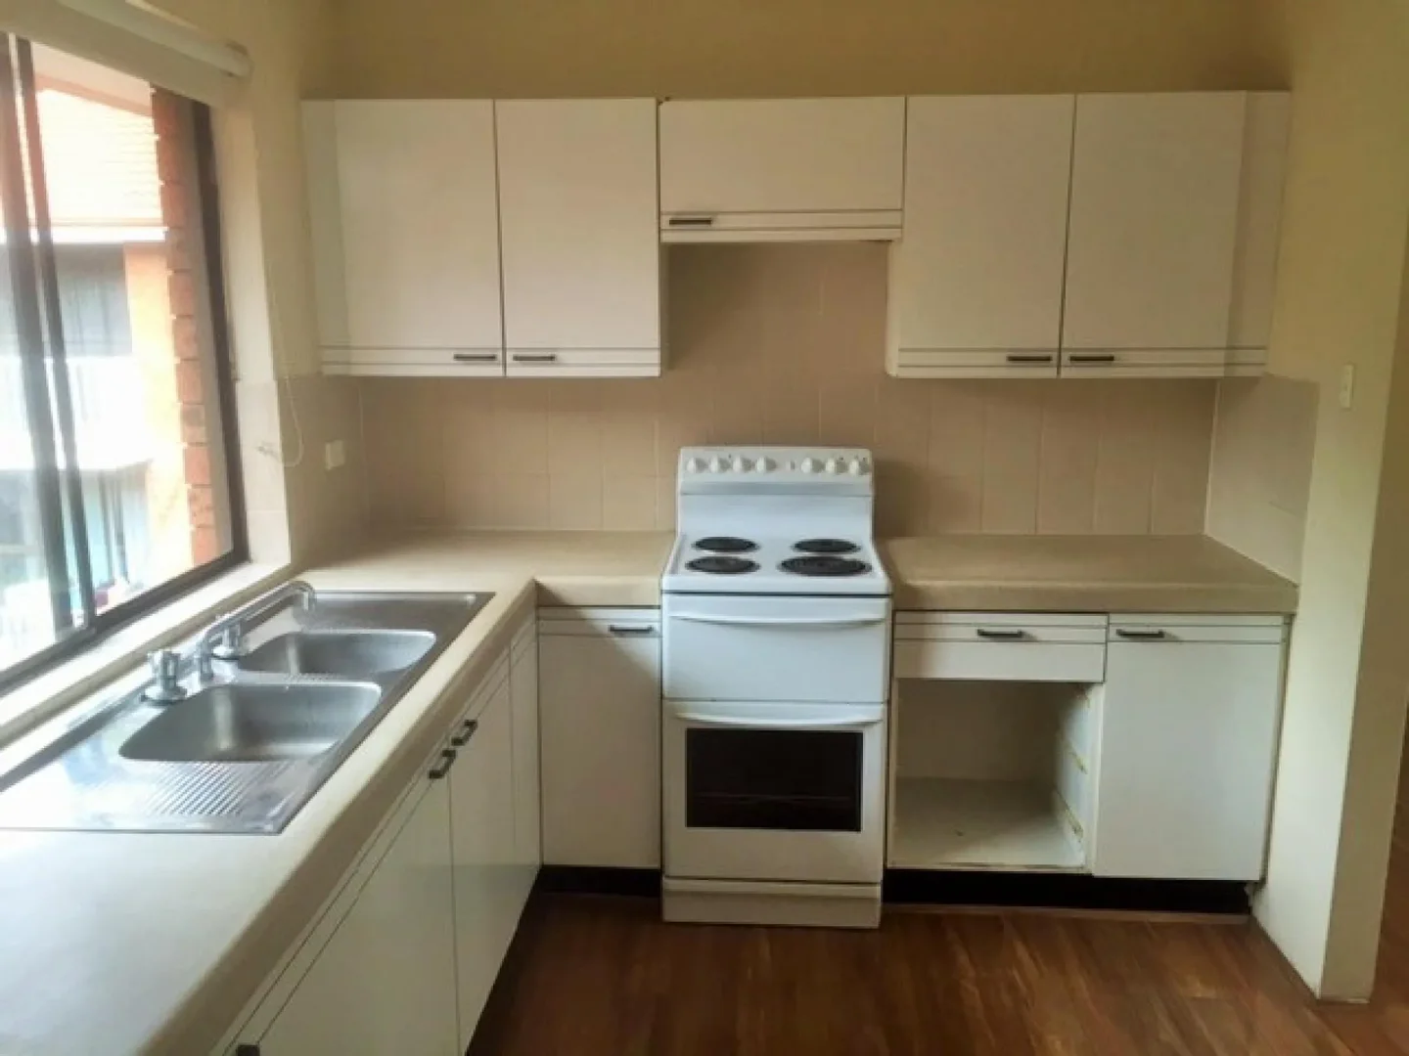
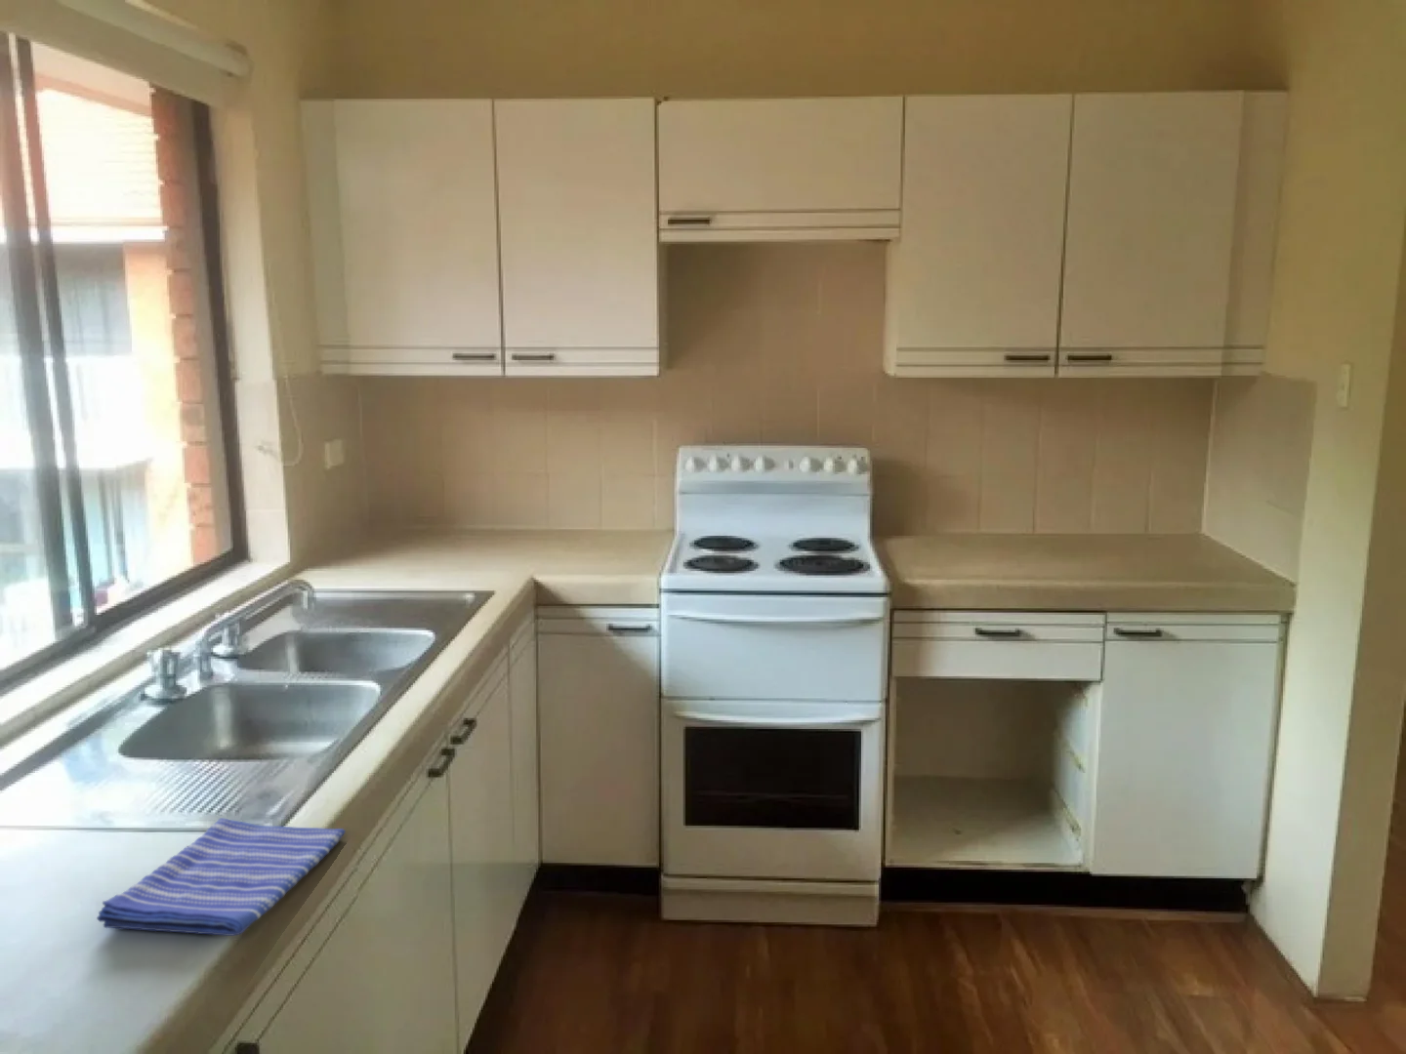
+ dish towel (228, 869)
